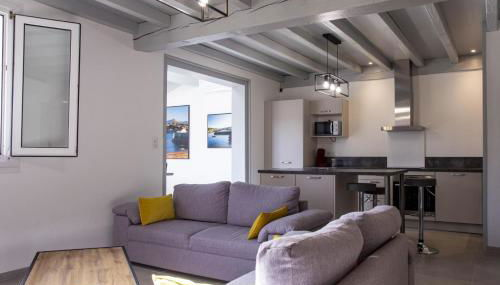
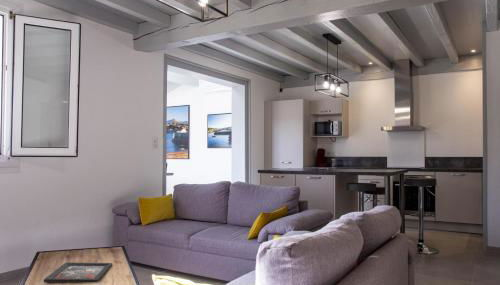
+ decorative tray (80, 271)
